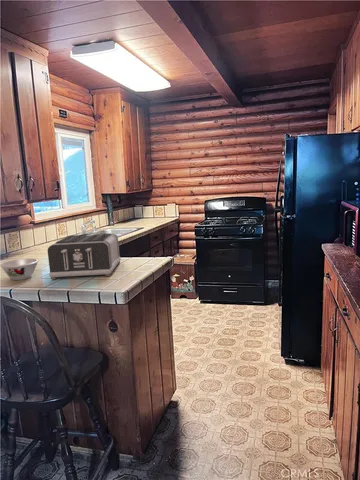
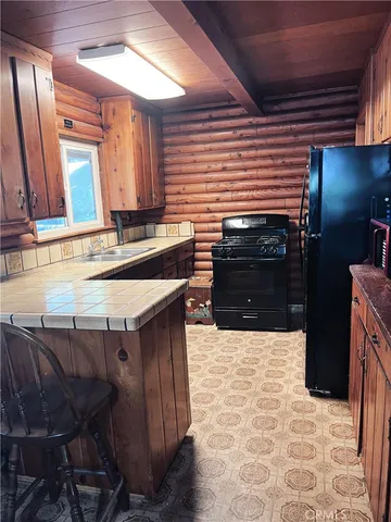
- toaster (85, 254)
- bowl (20, 269)
